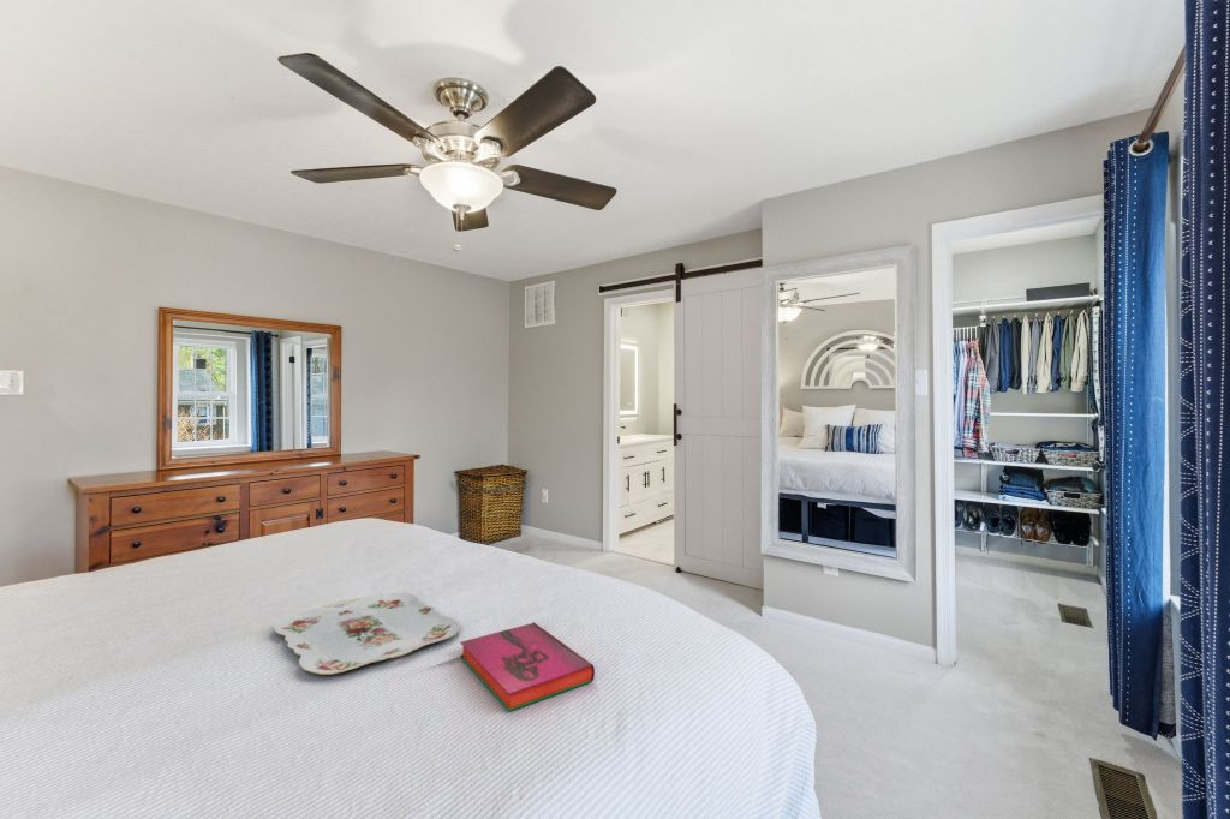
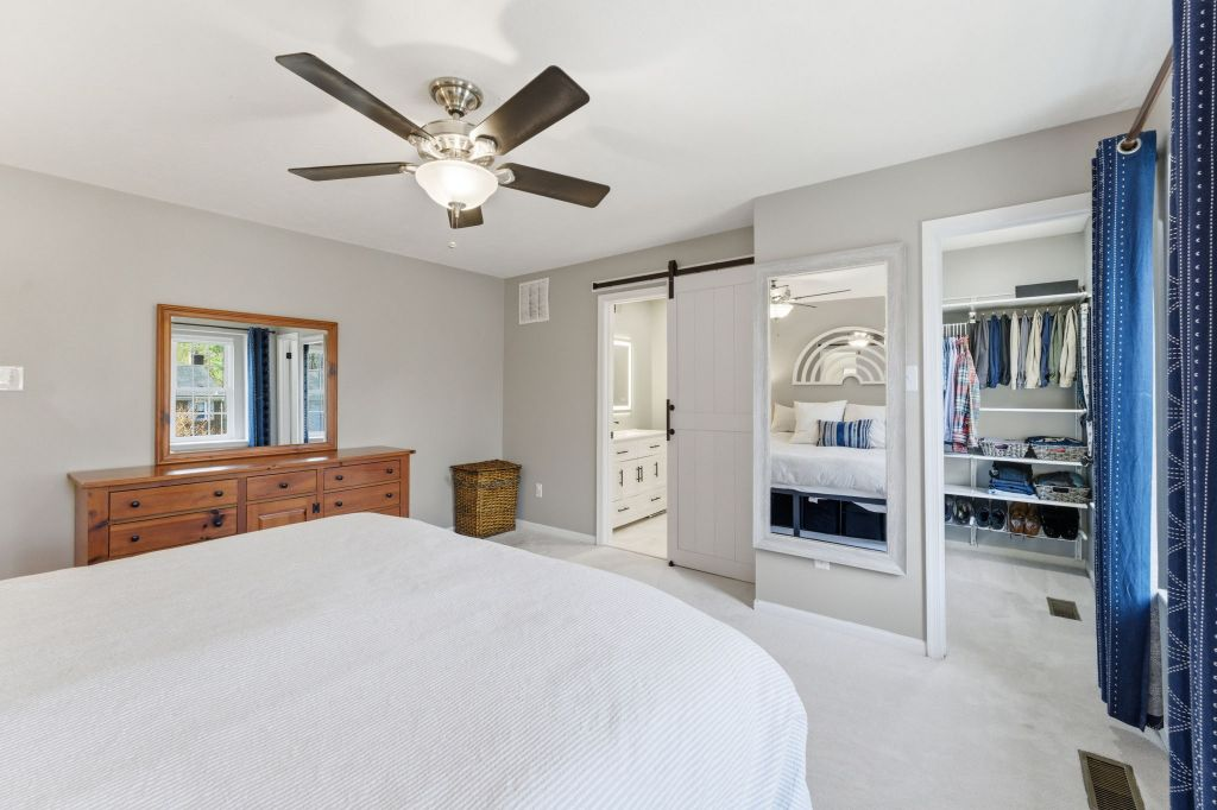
- hardback book (524, 659)
- serving tray (366, 627)
